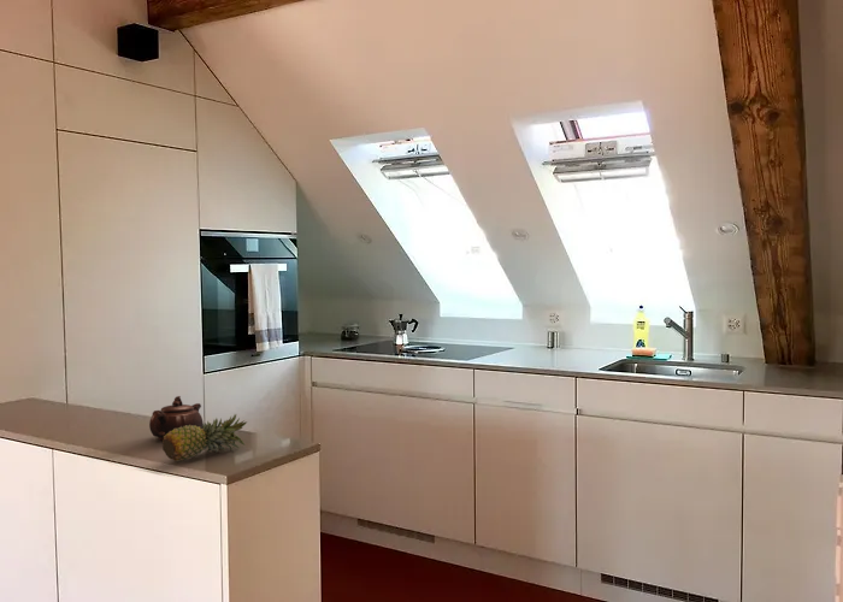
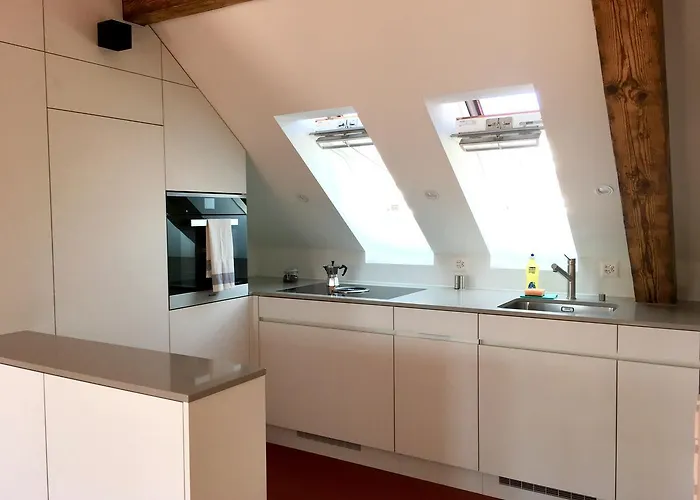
- teapot (176, 417)
- fruit (207, 436)
